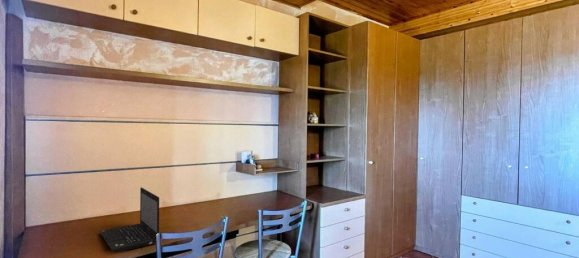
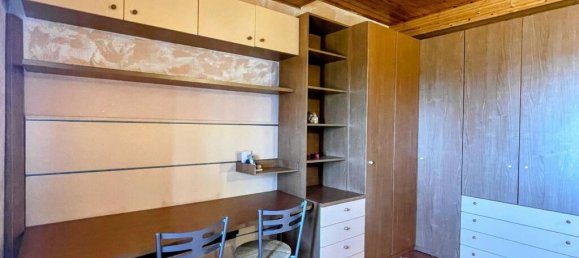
- laptop (129, 225)
